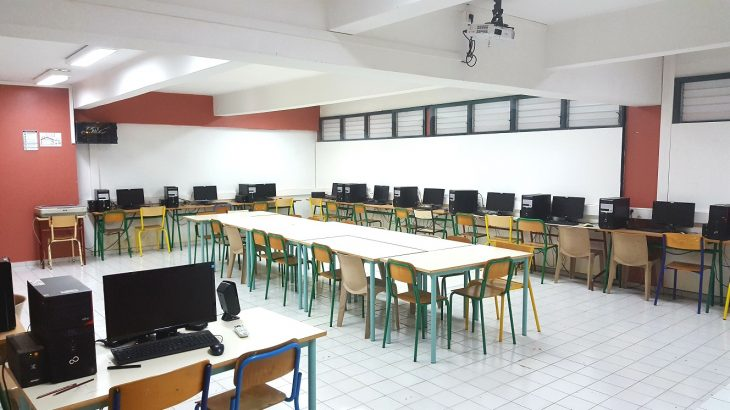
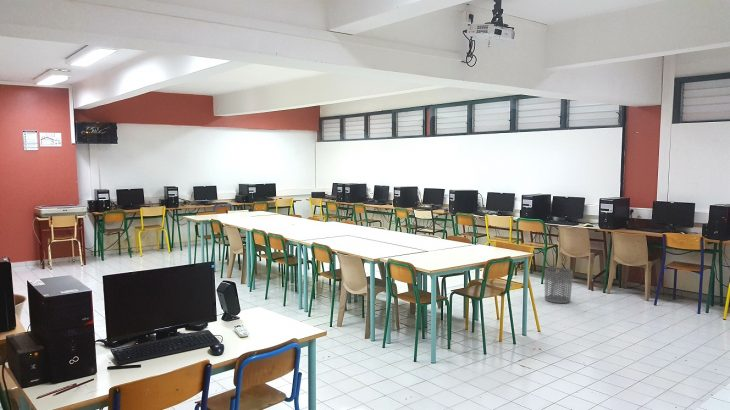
+ waste bin (558, 285)
